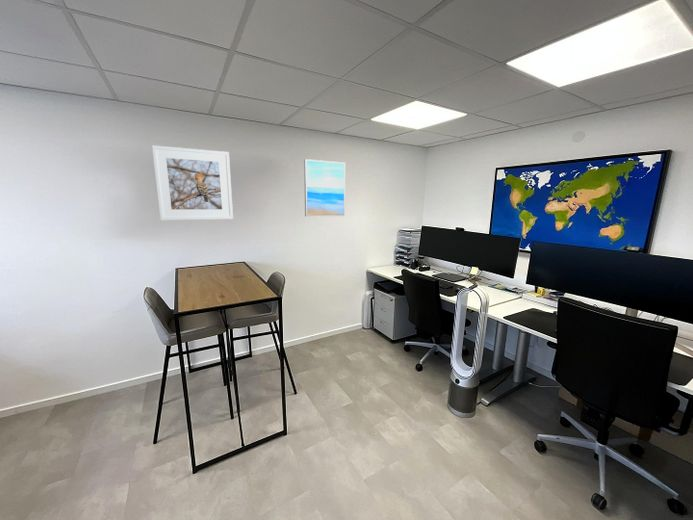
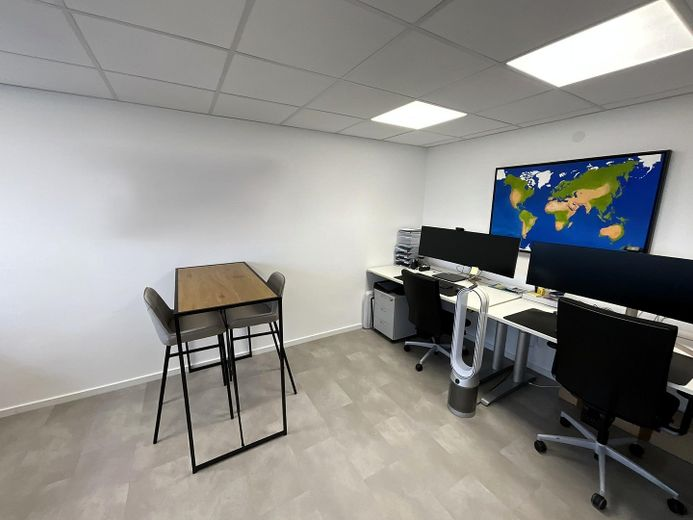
- wall art (325, 189)
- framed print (195, 185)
